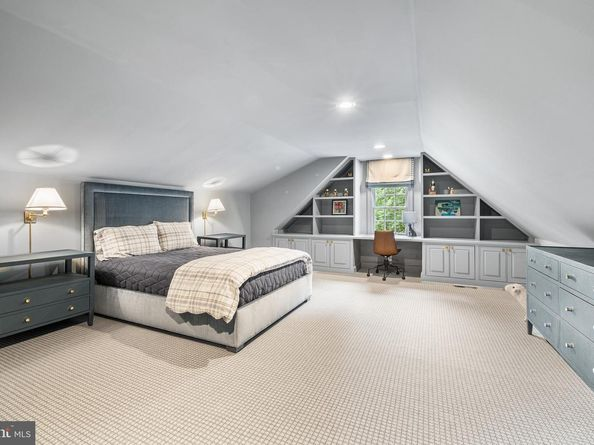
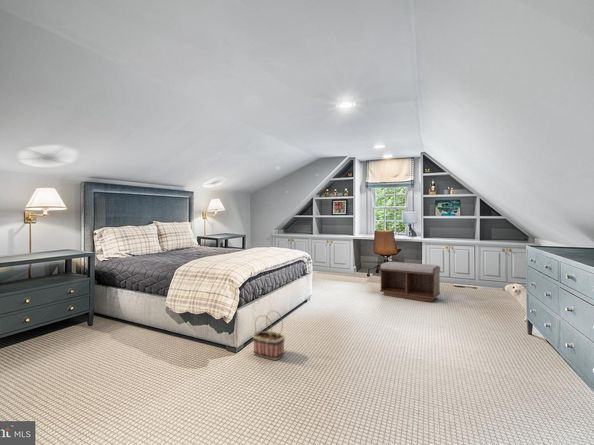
+ bench (409, 280)
+ basket (268, 333)
